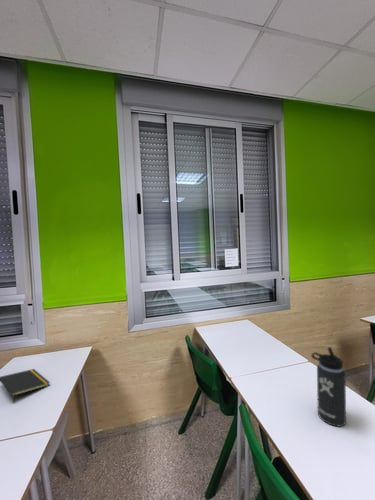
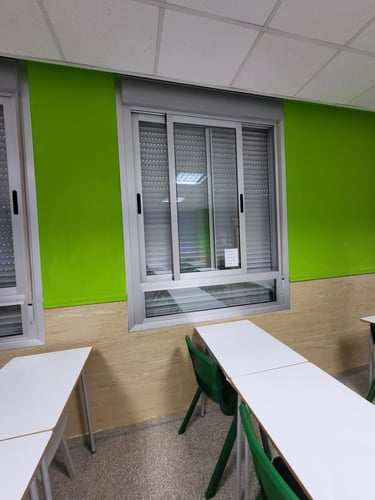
- notepad (24, 381)
- thermos bottle (327, 381)
